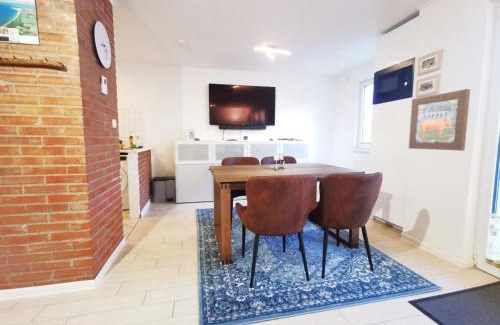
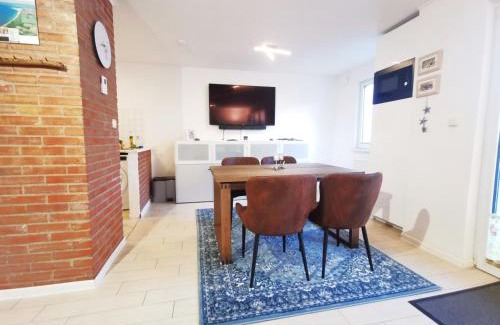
- wall art (435, 122)
